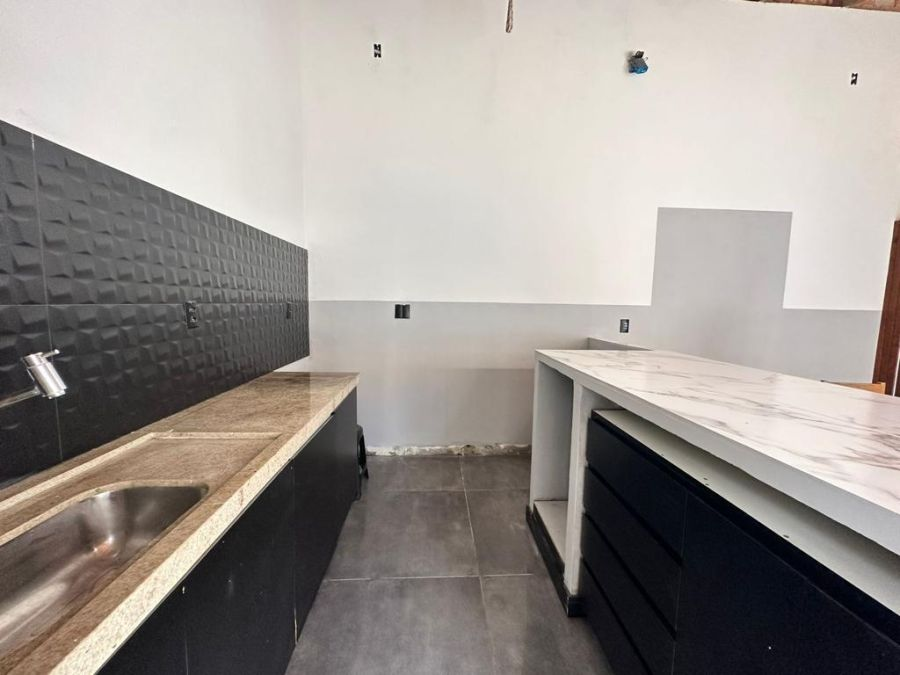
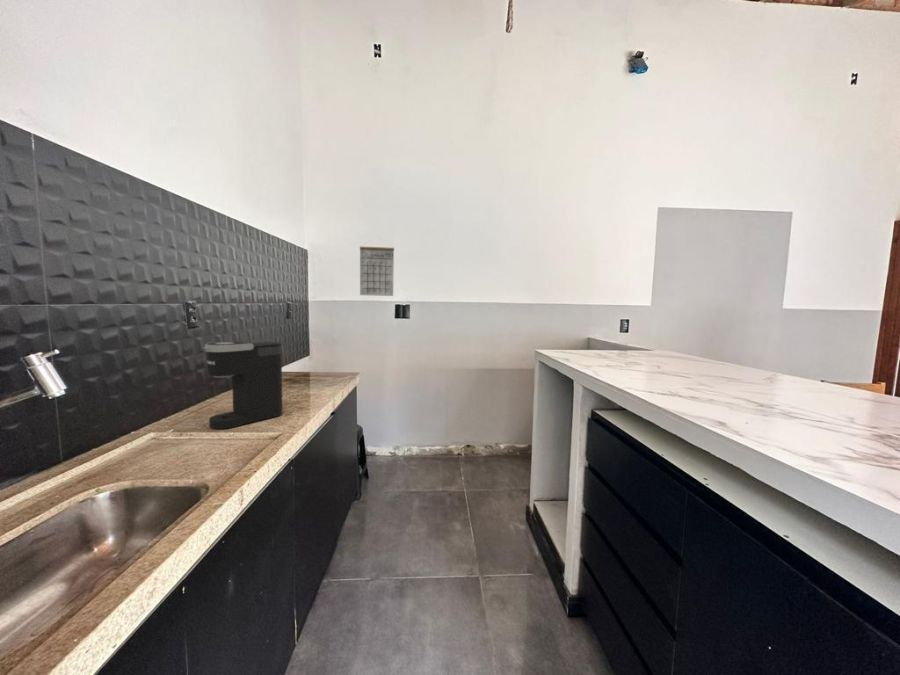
+ calendar (376, 265)
+ coffee maker (246, 380)
